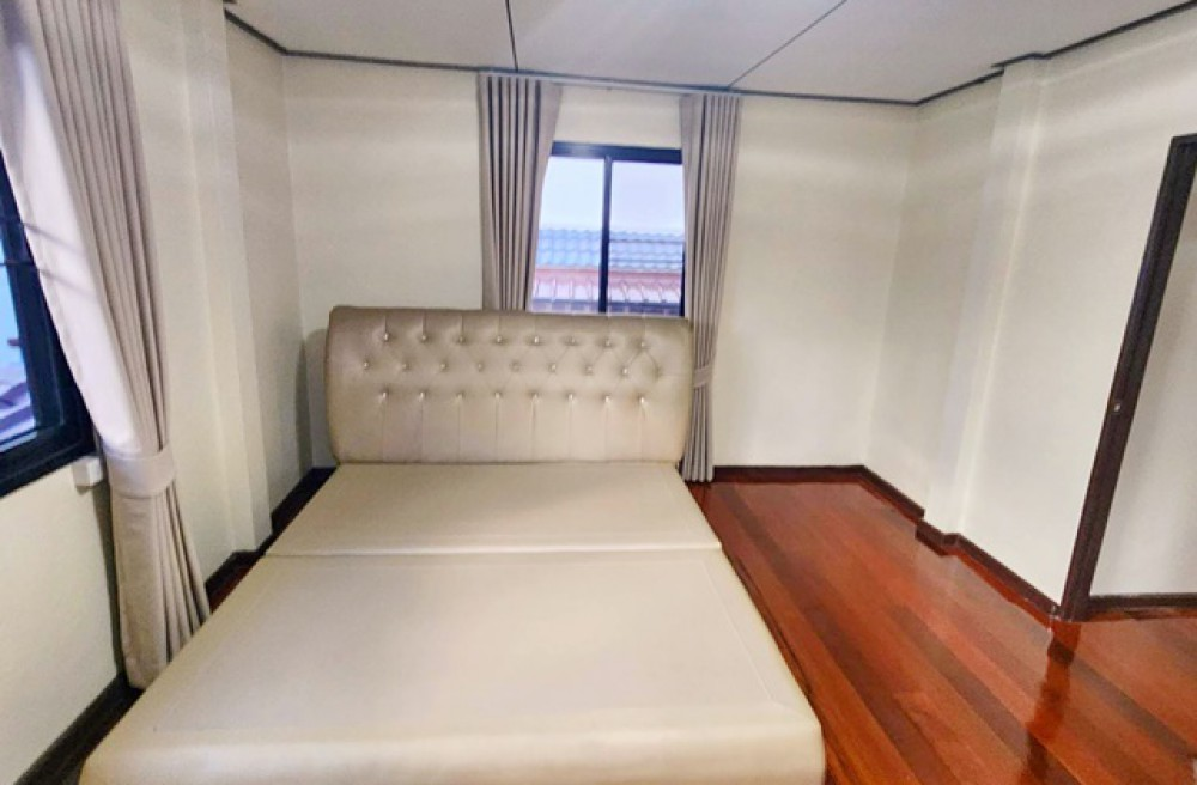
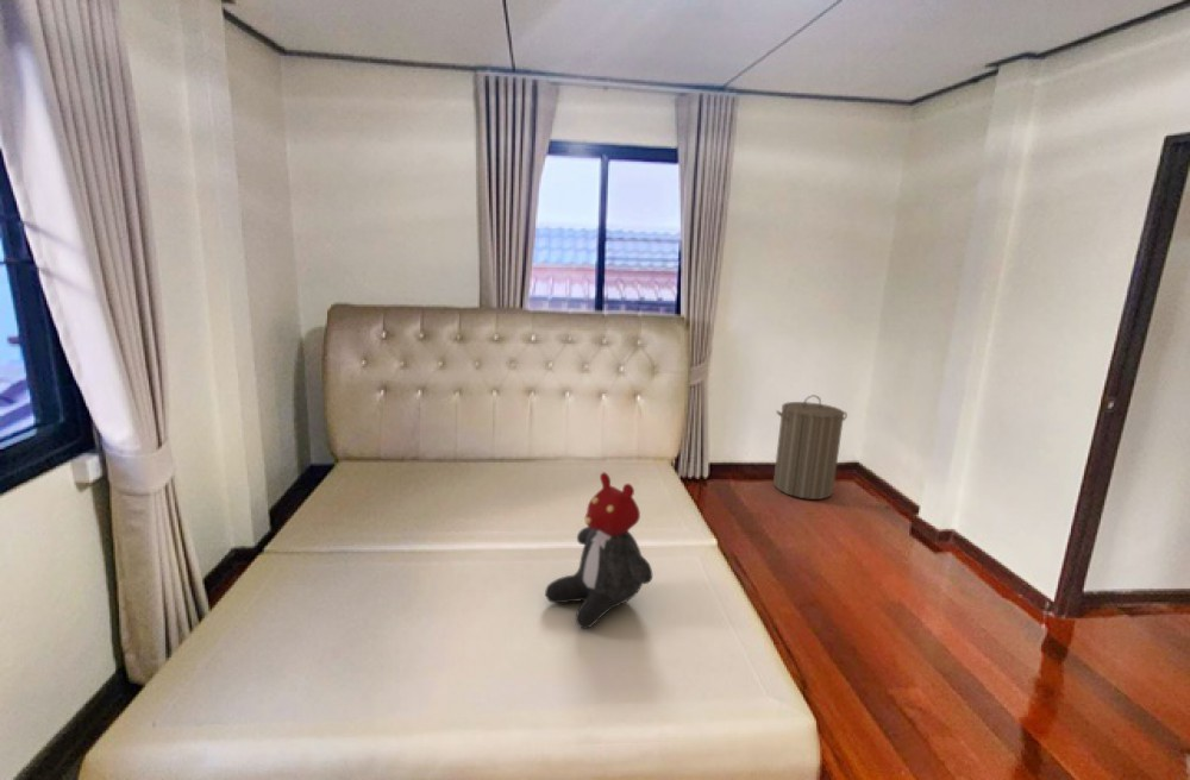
+ laundry hamper (808, 442)
+ teddy bear (597, 543)
